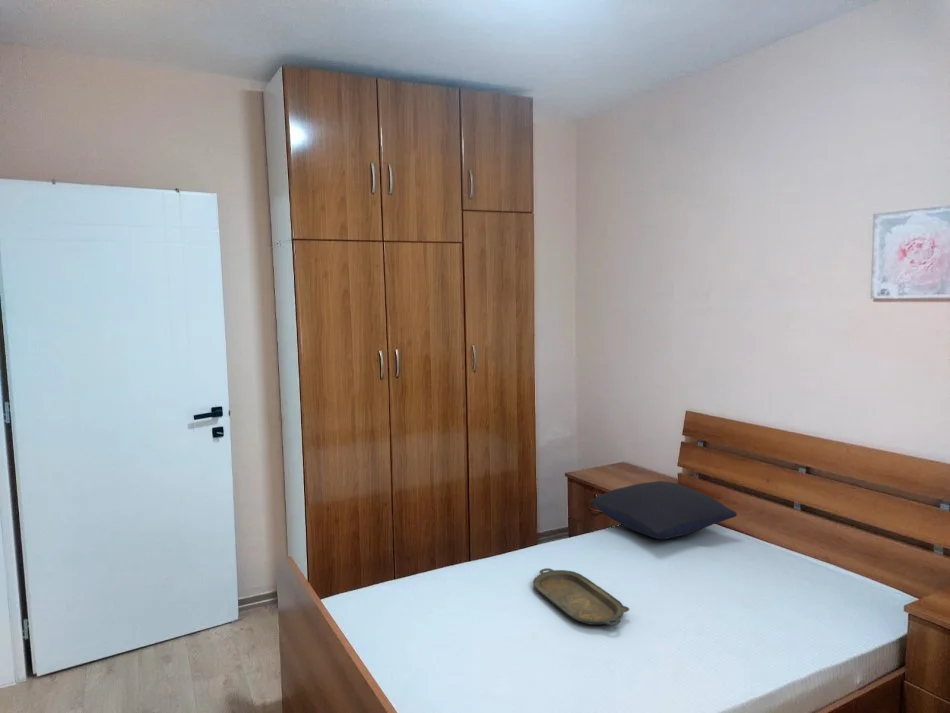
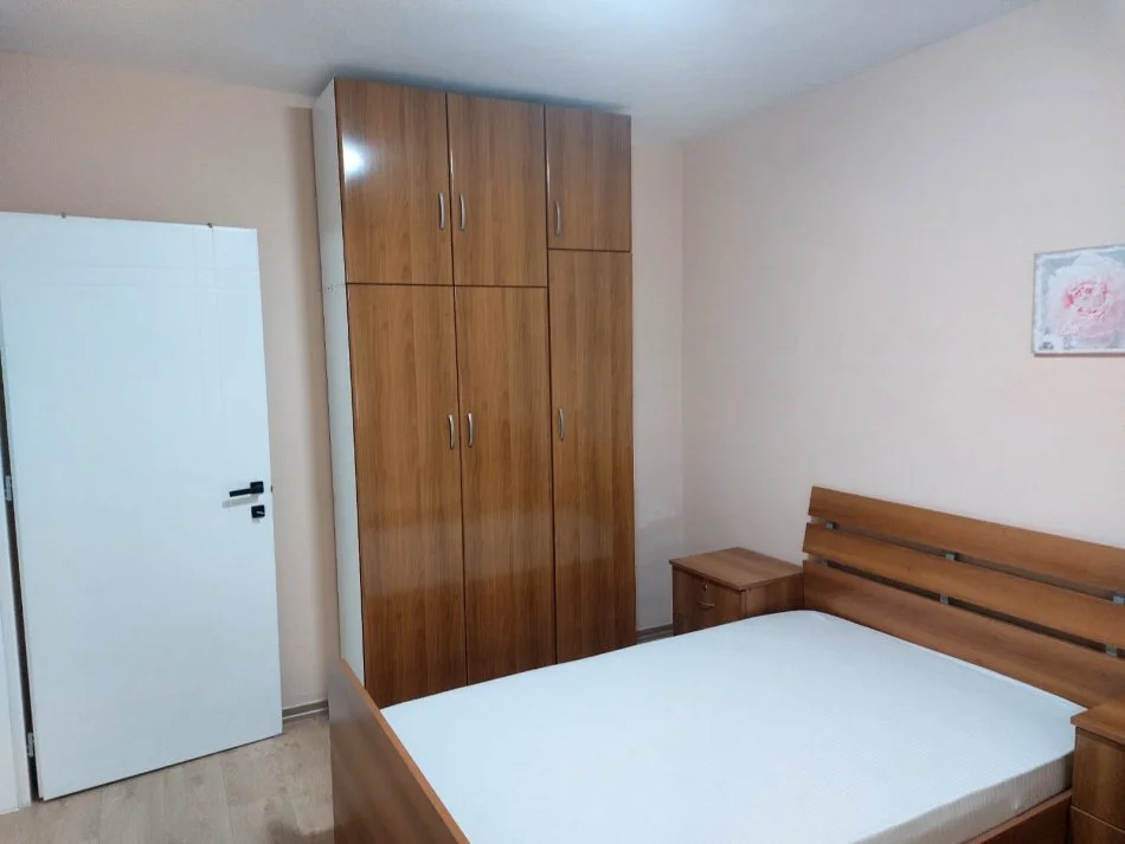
- pillow (659, 508)
- serving tray (576, 597)
